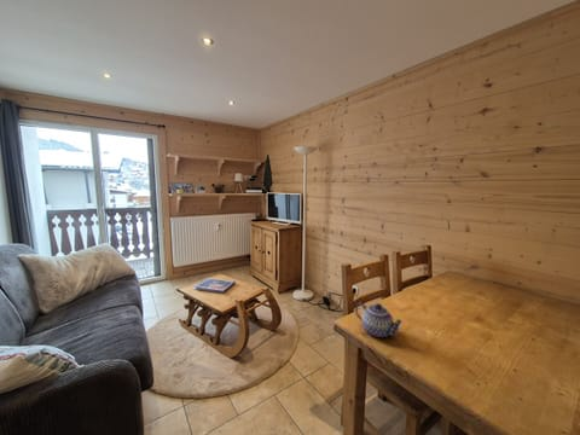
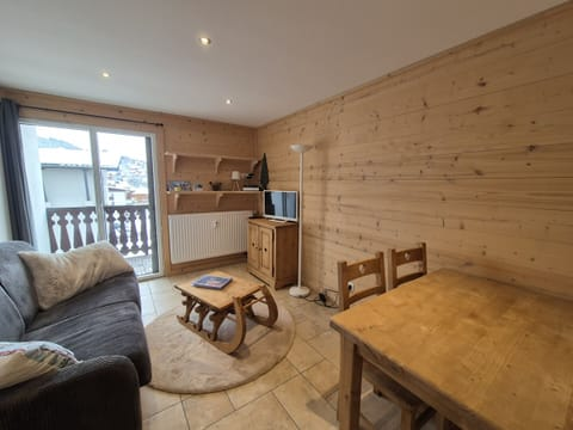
- teapot (376, 317)
